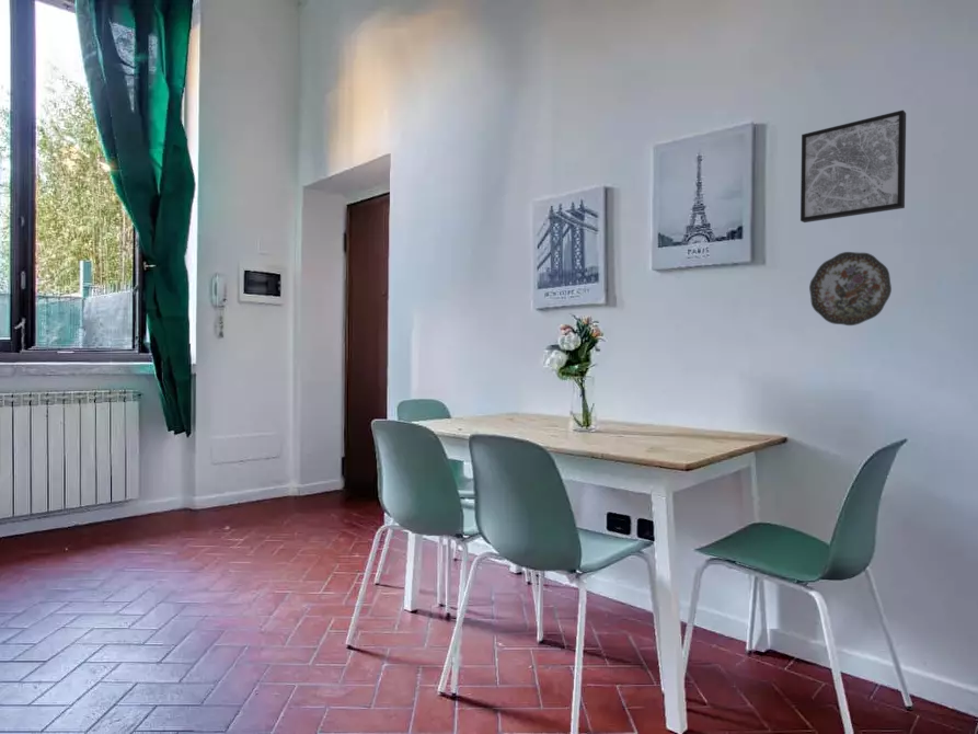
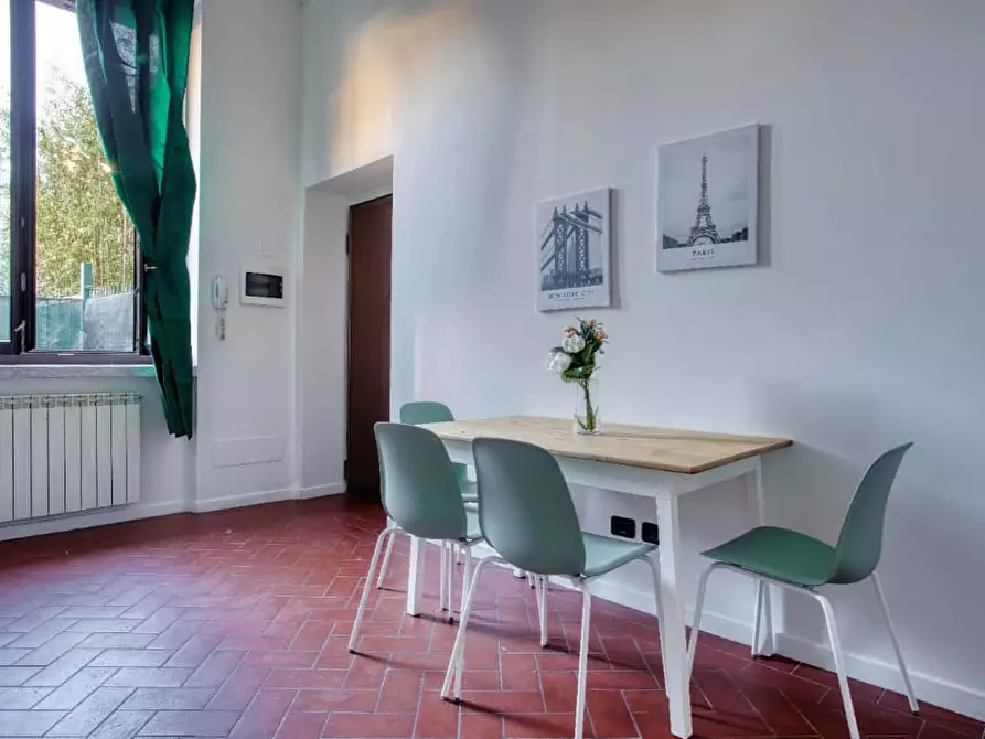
- decorative plate (849, 288)
- wall art (850, 169)
